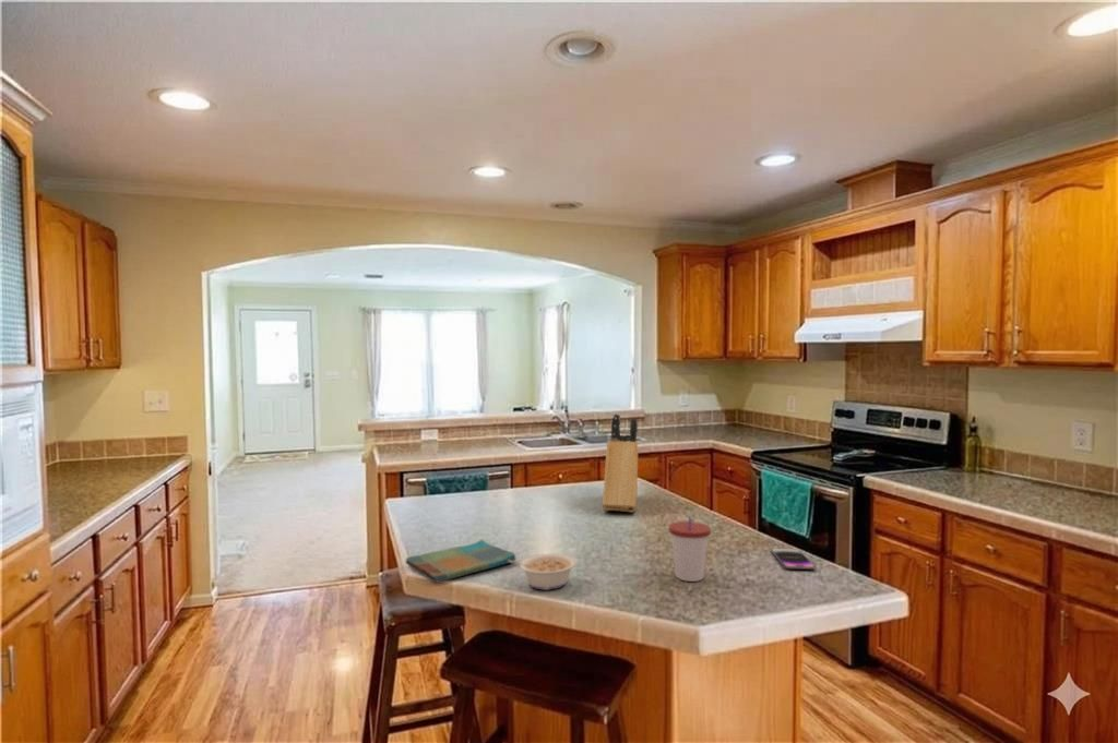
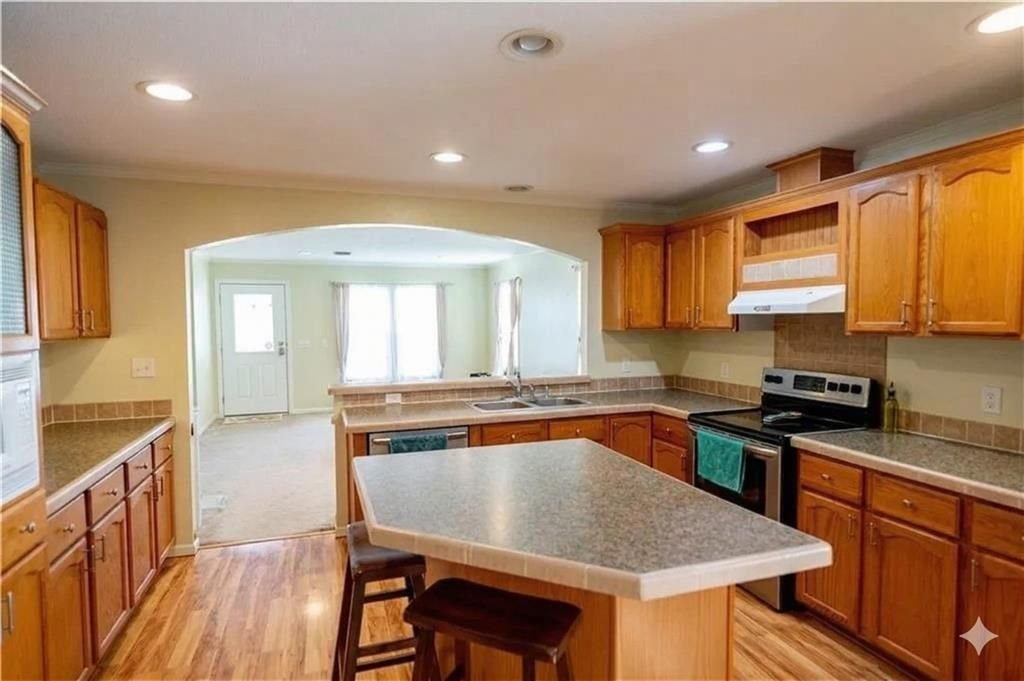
- cup (689, 546)
- dish towel (461, 559)
- legume (546, 571)
- smartphone (792, 558)
- knife block (621, 459)
